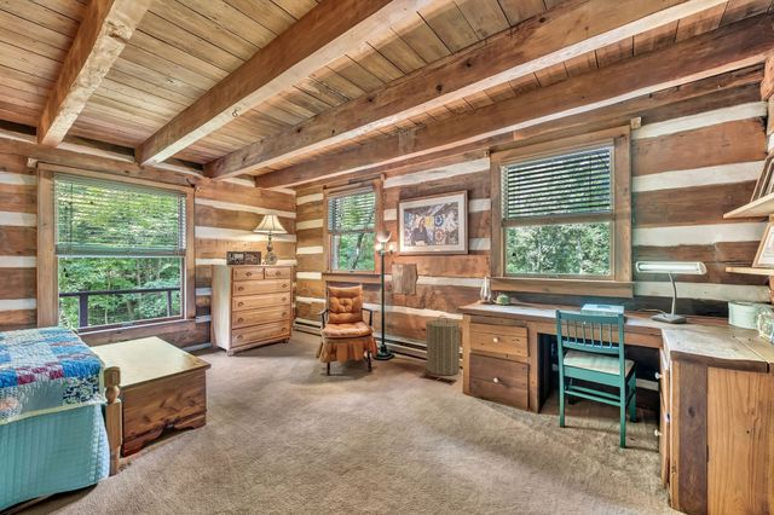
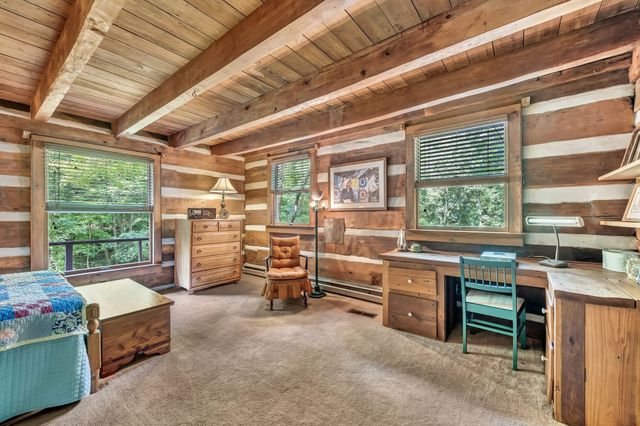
- laundry hamper (443, 342)
